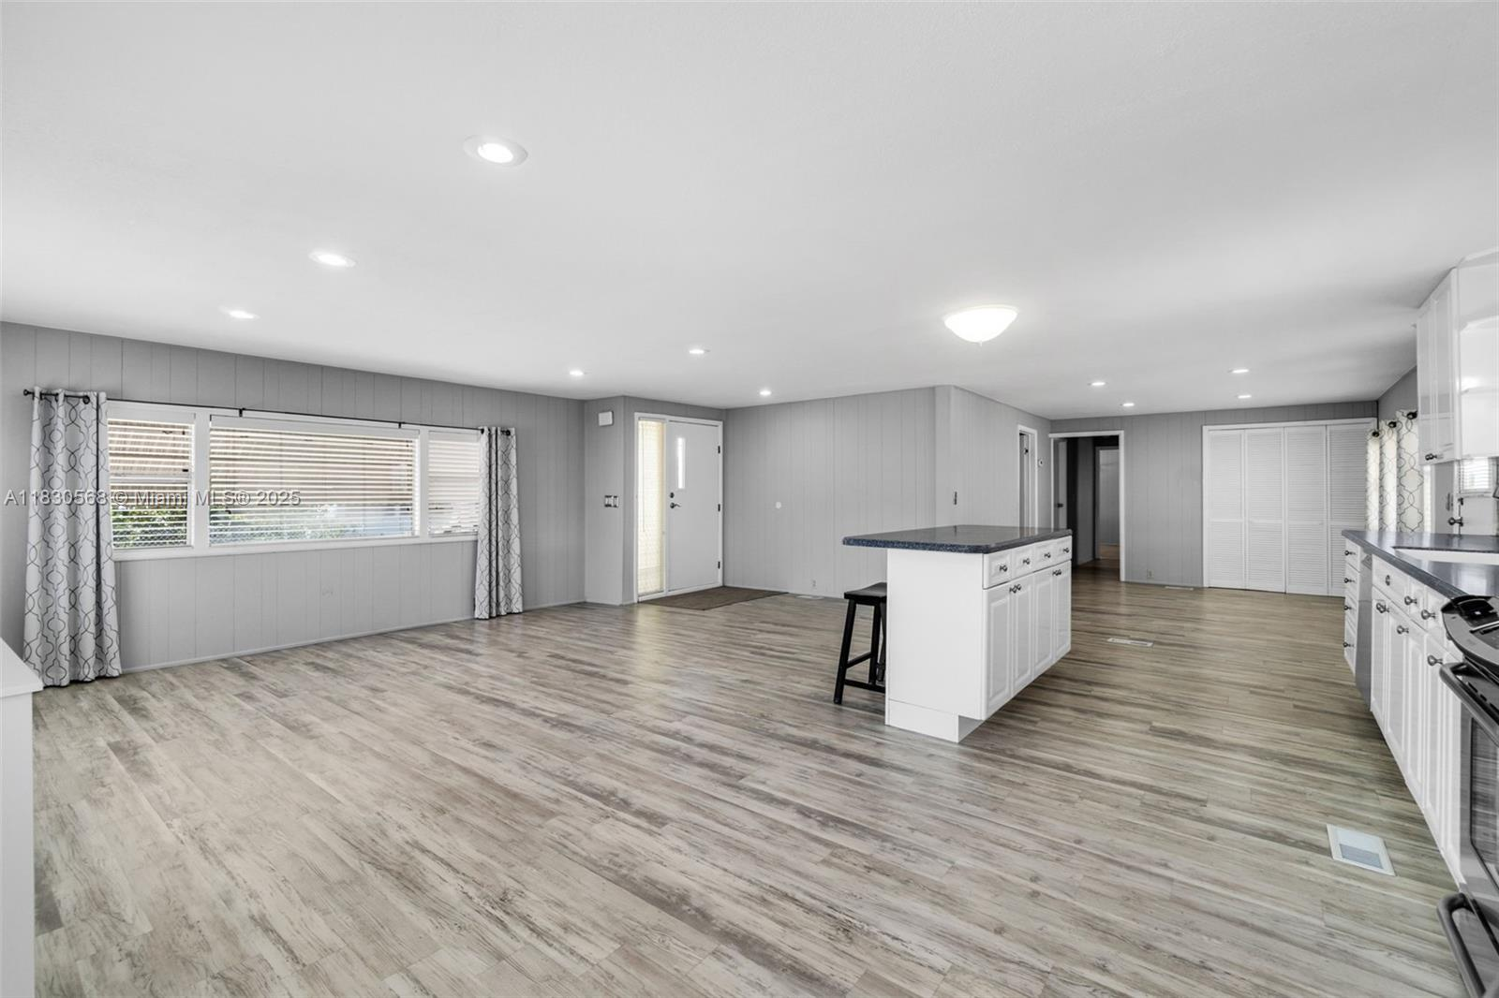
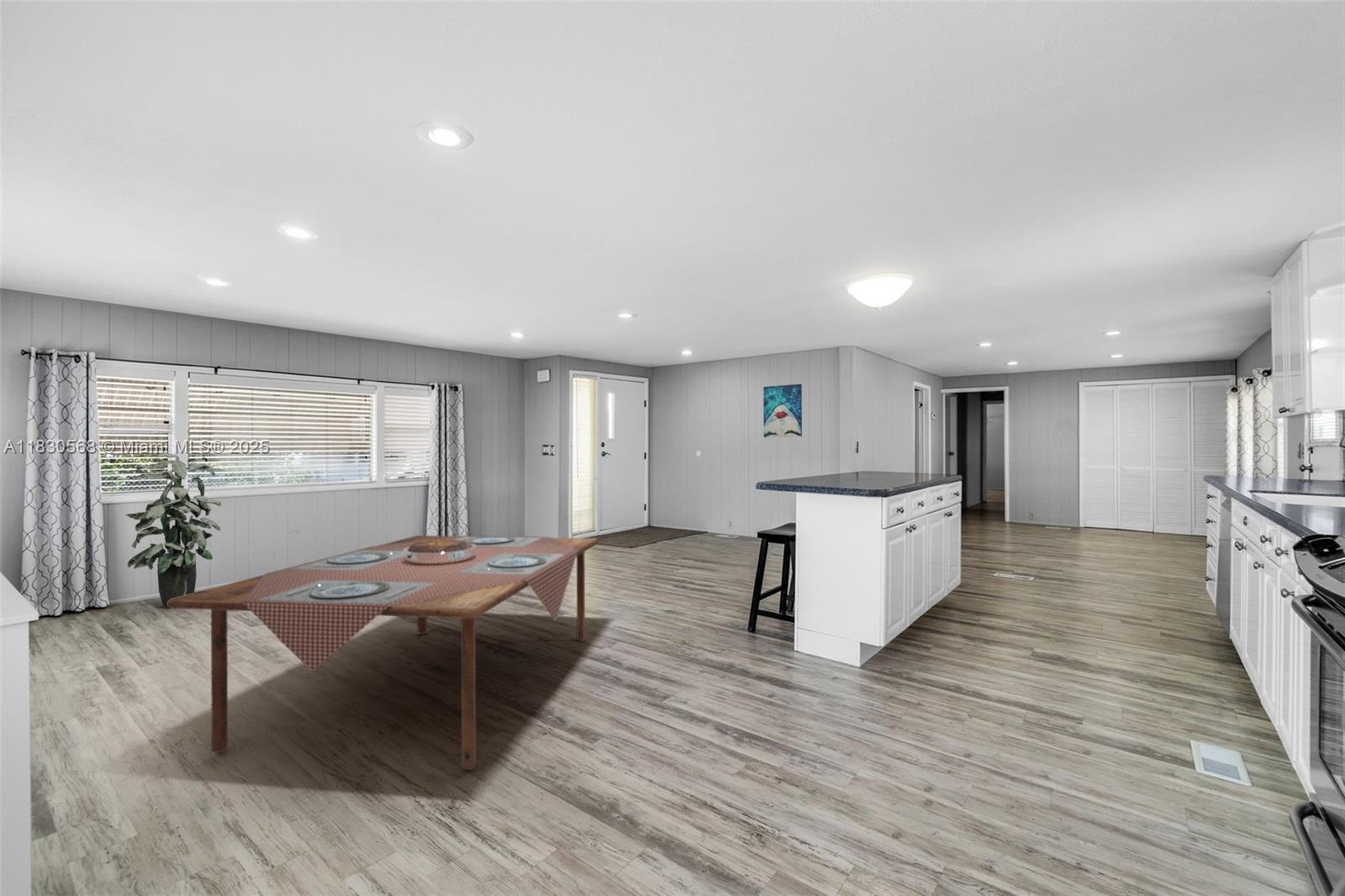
+ indoor plant (172, 529)
+ dining table (437, 614)
+ wall art (782, 411)
